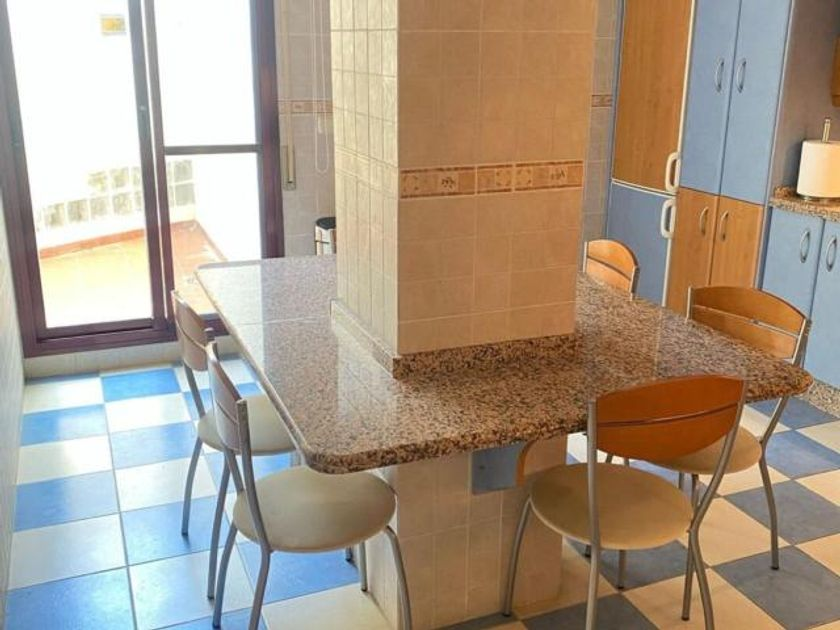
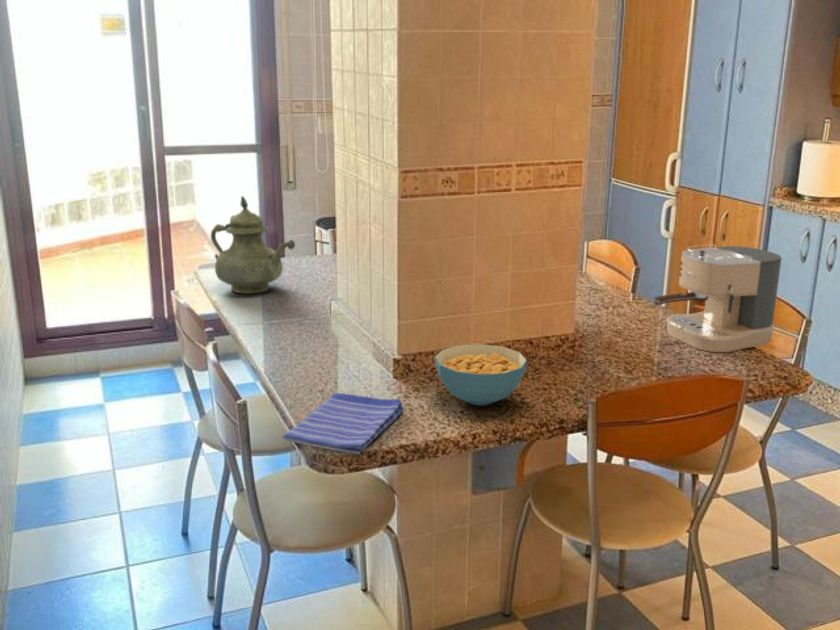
+ teapot (252, 244)
+ cereal bowl (480, 379)
+ coffee maker (713, 294)
+ dish towel (346, 419)
